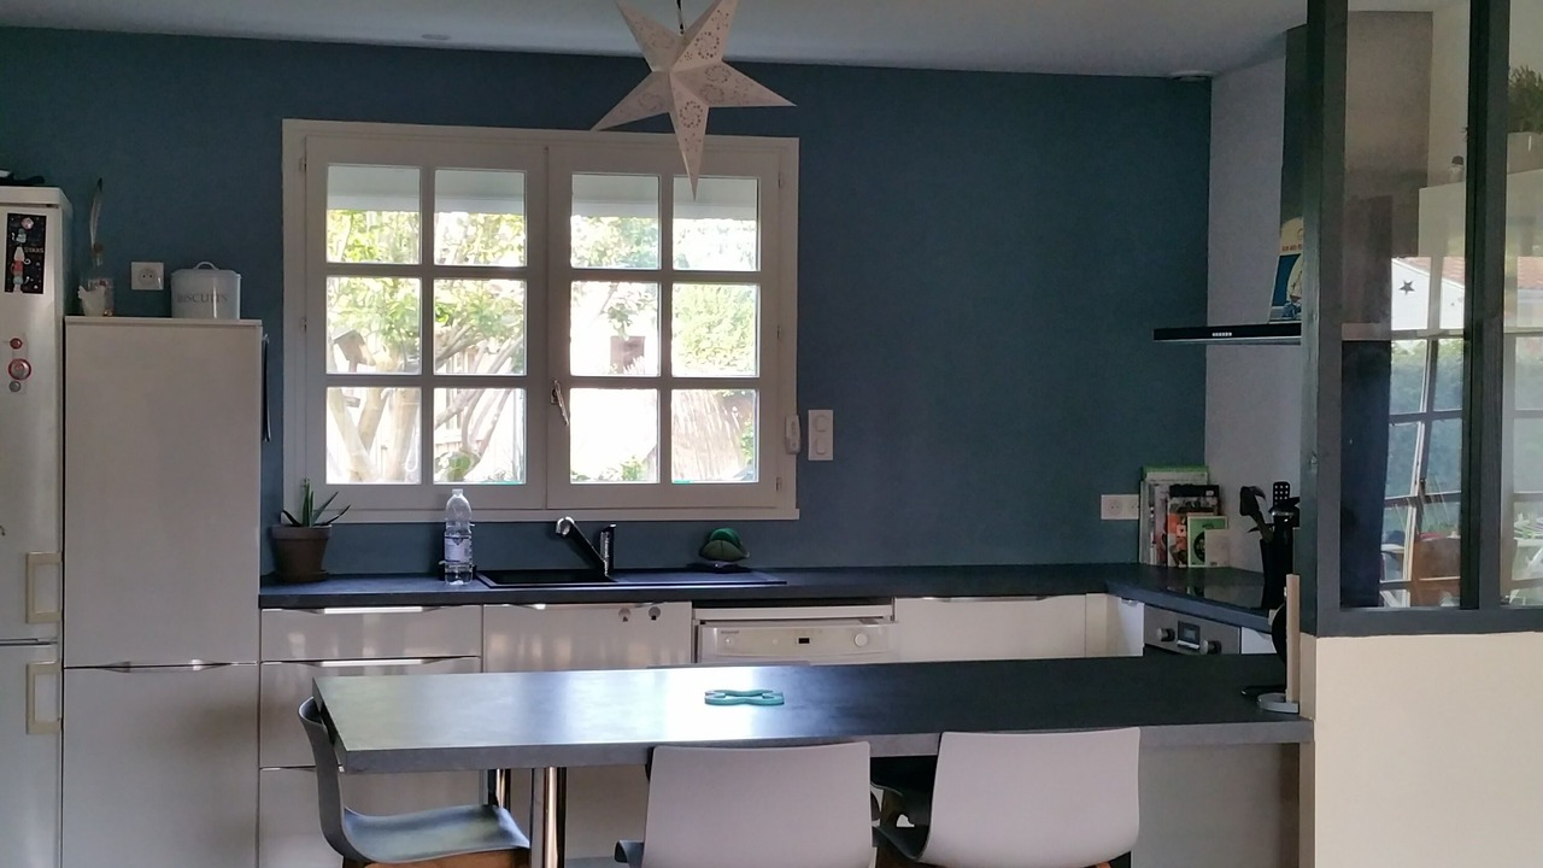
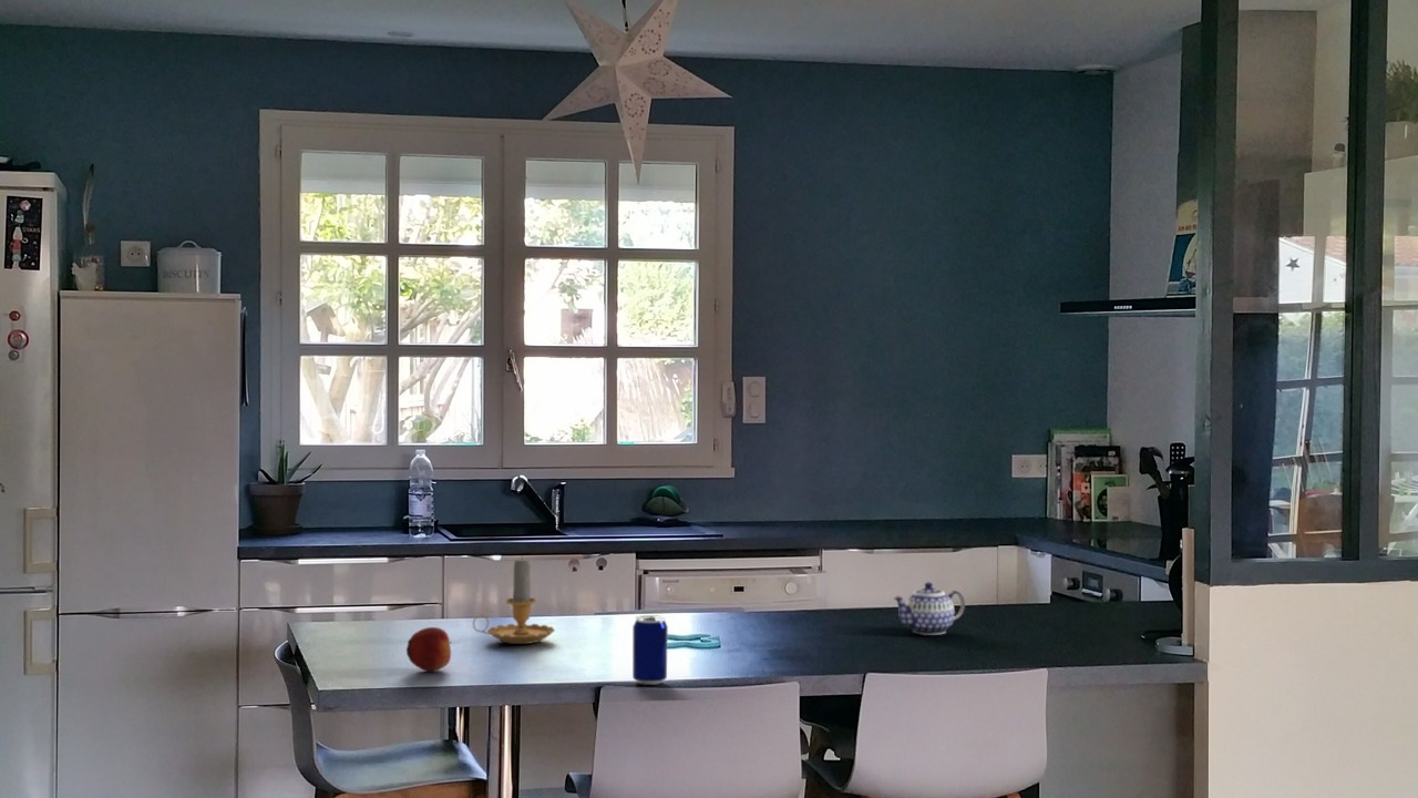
+ teapot (928, 606)
+ apple (429, 648)
+ beer can (649, 648)
+ candle (513, 597)
